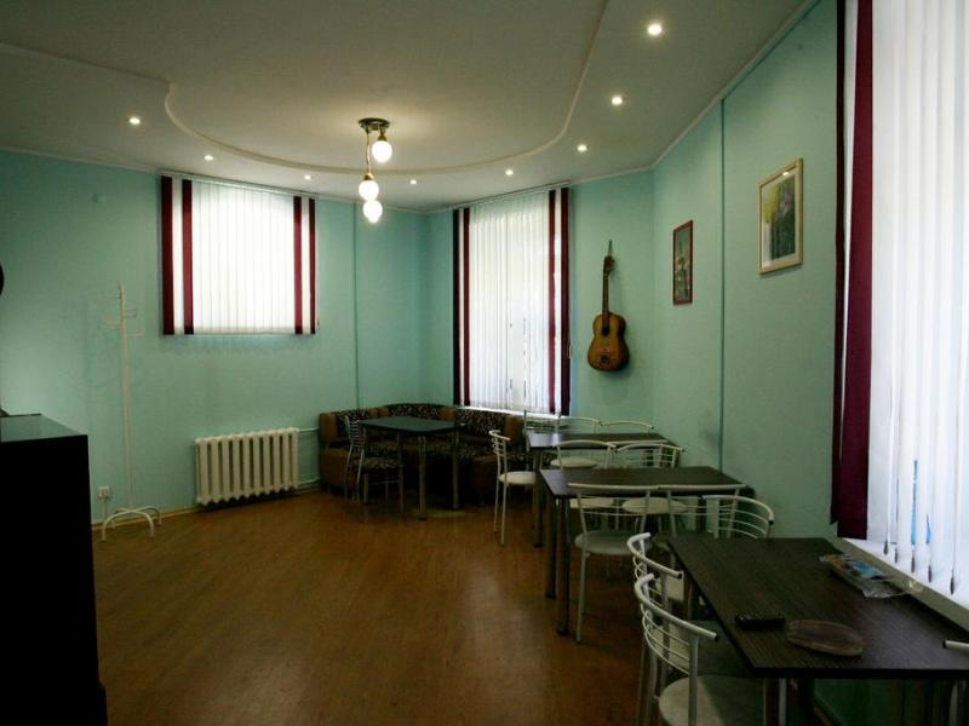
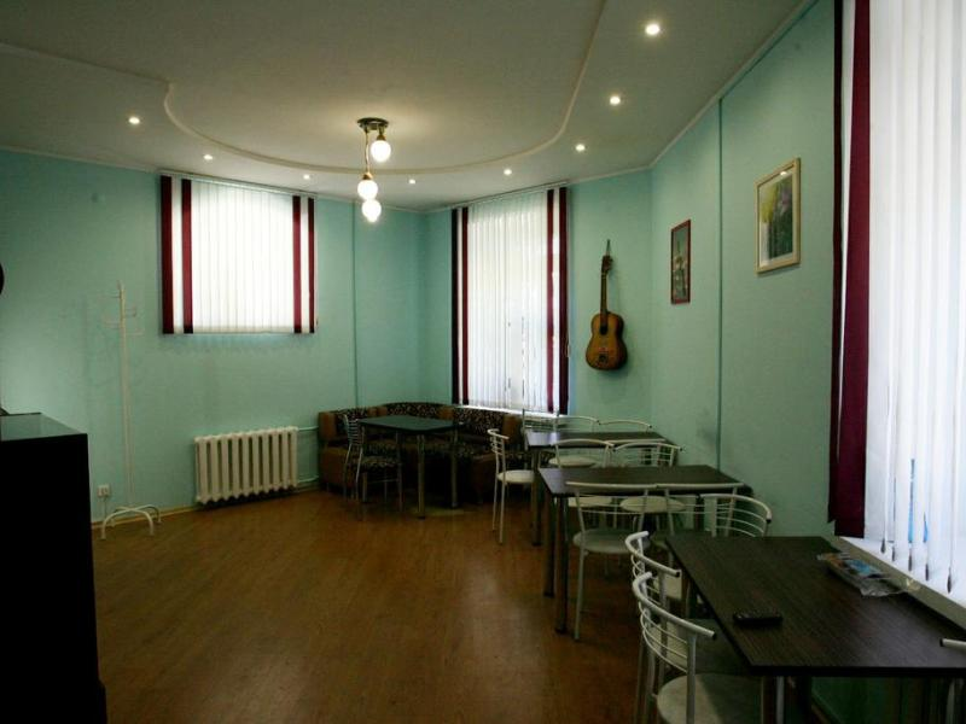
- banana (831, 634)
